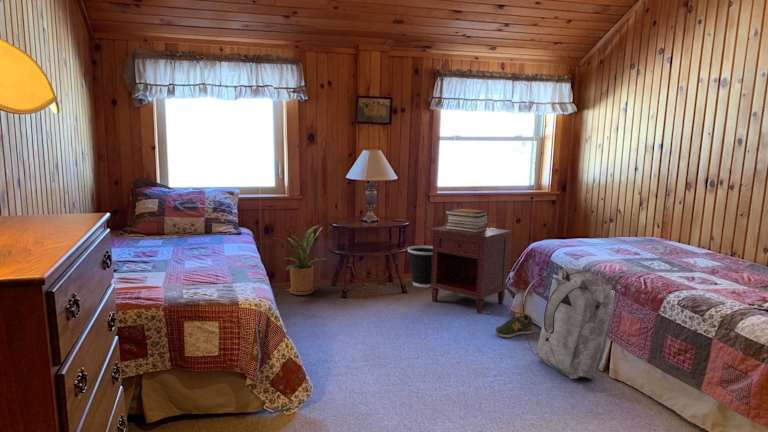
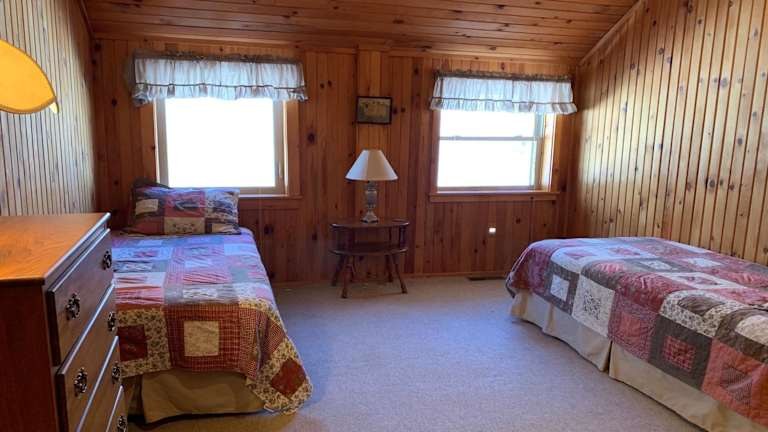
- shoe (514, 324)
- backpack (564, 321)
- book stack (466, 219)
- wastebasket (425, 266)
- nightstand (469, 266)
- house plant (299, 258)
